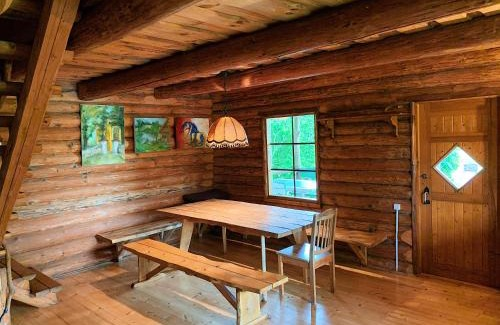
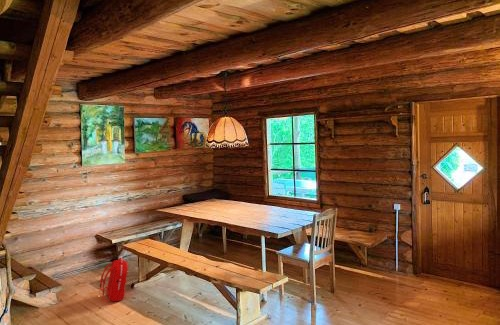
+ backpack (113, 278)
